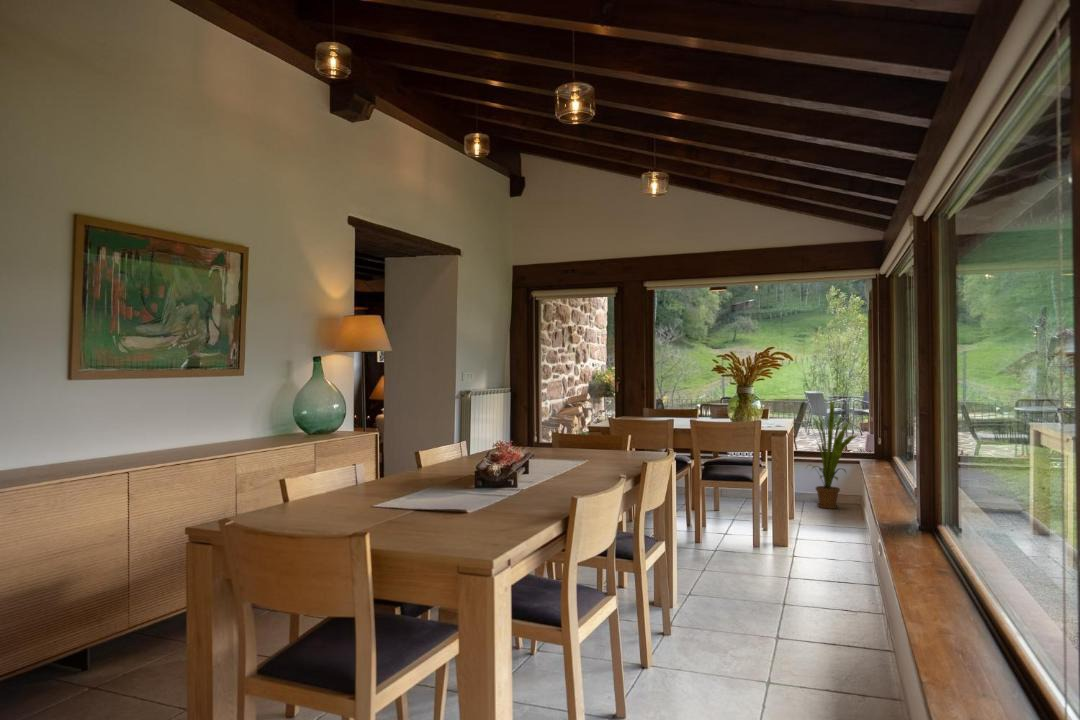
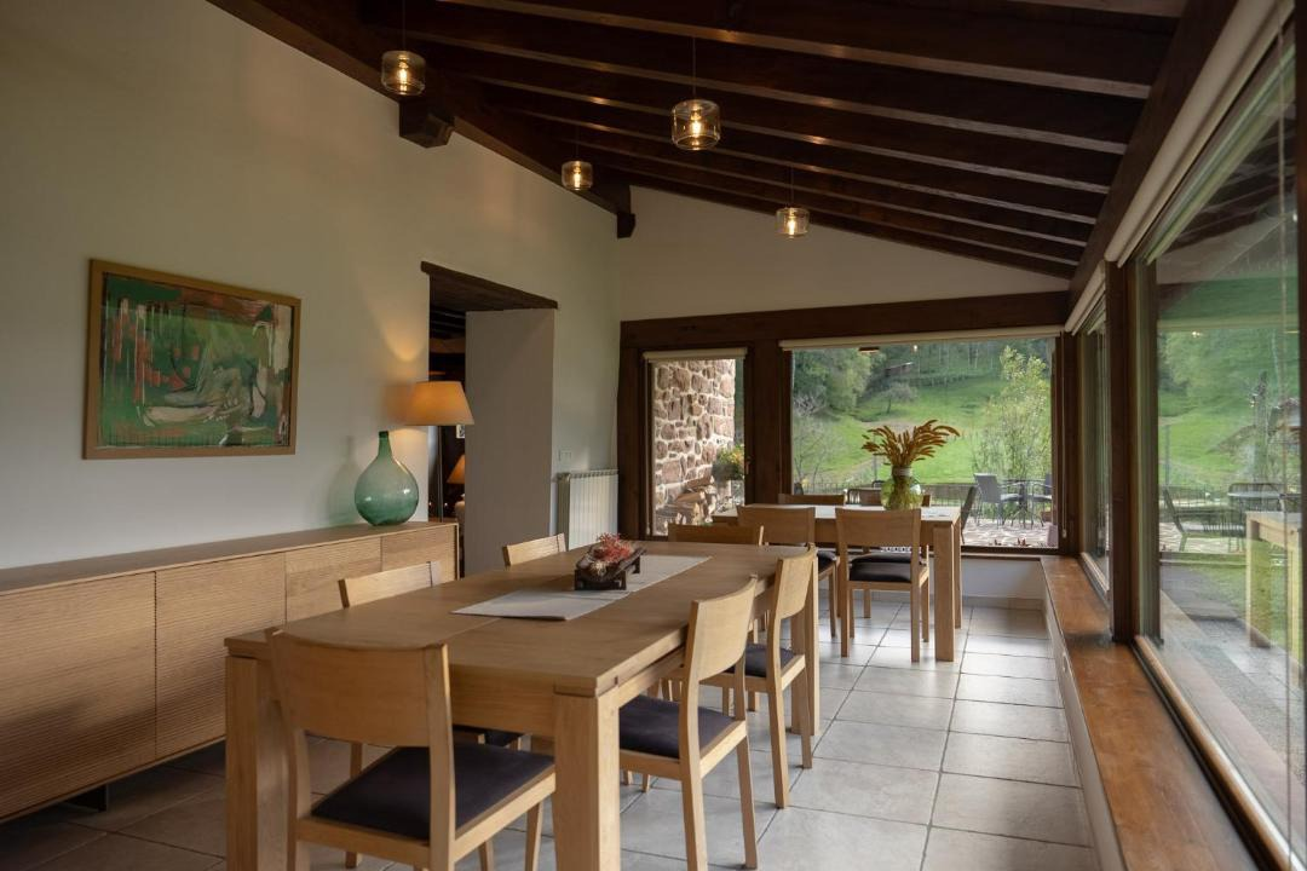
- house plant (825, 453)
